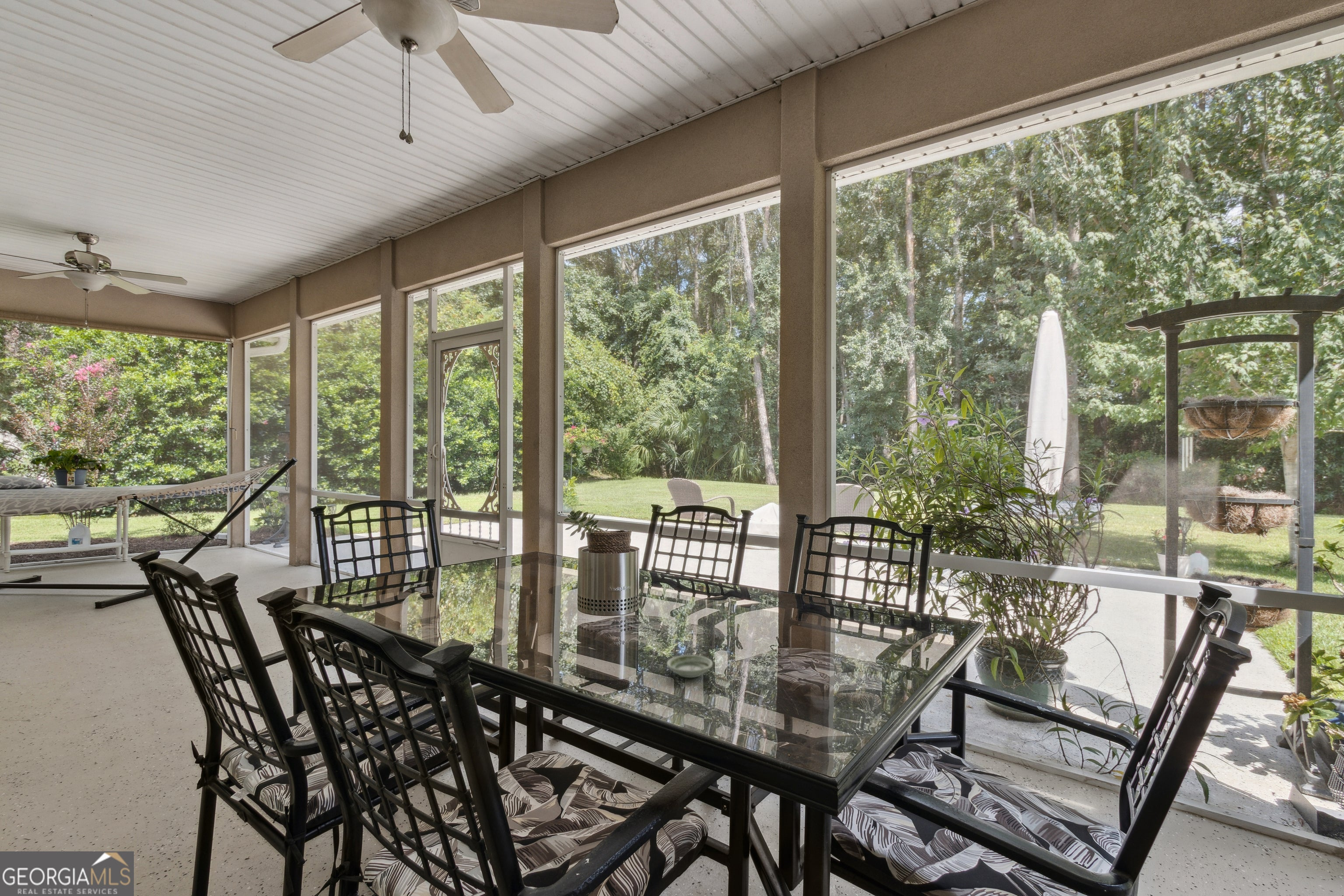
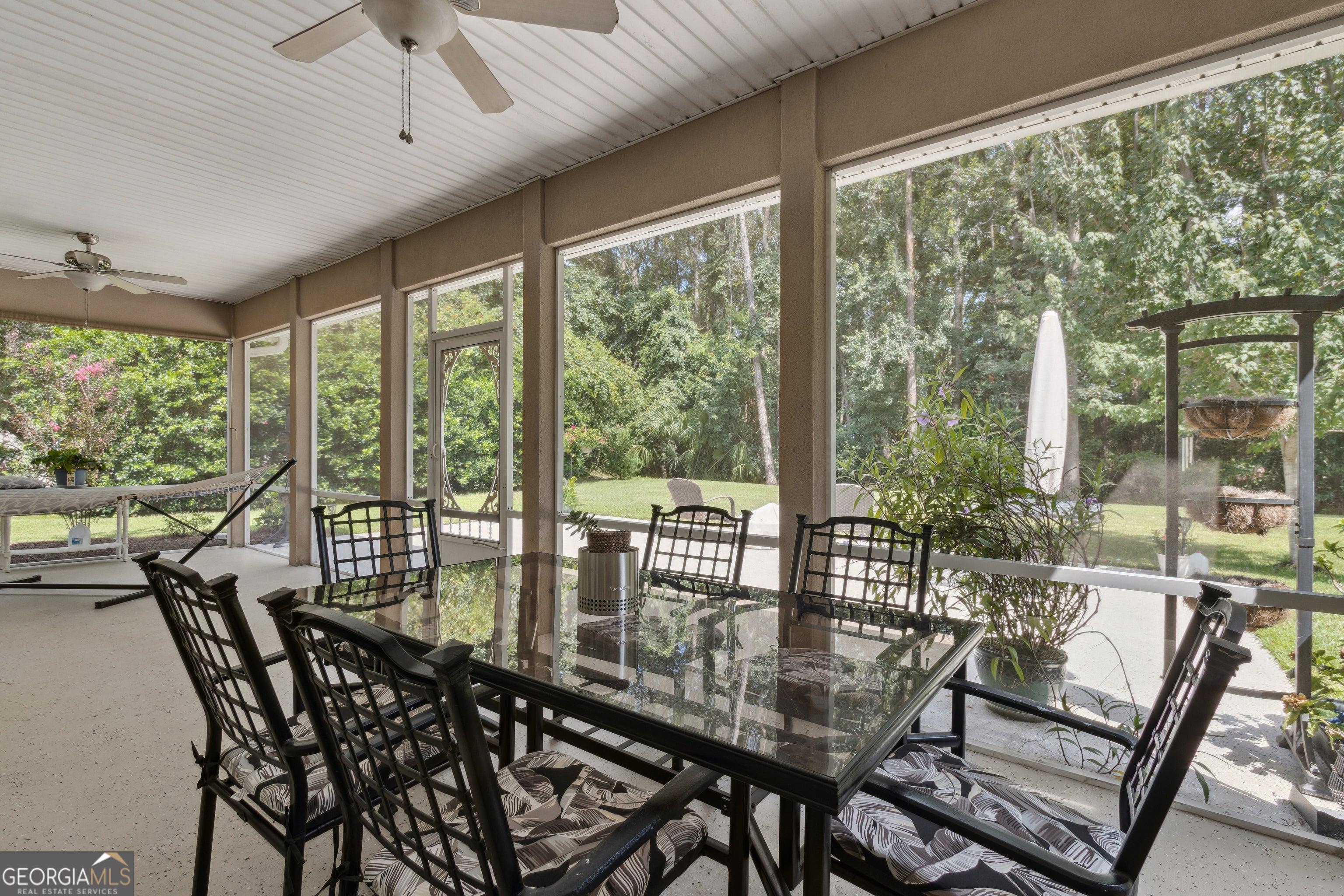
- saucer (690, 668)
